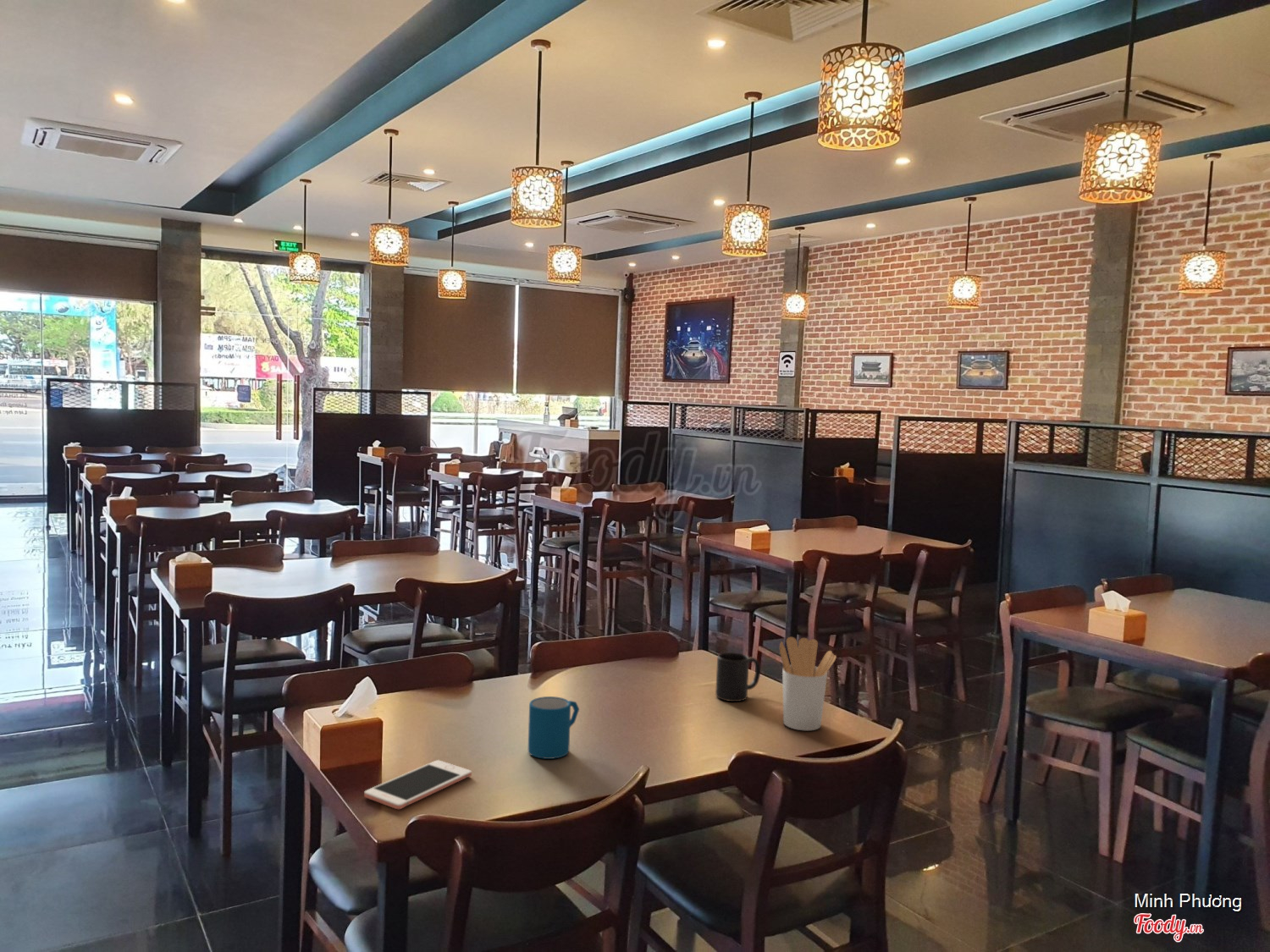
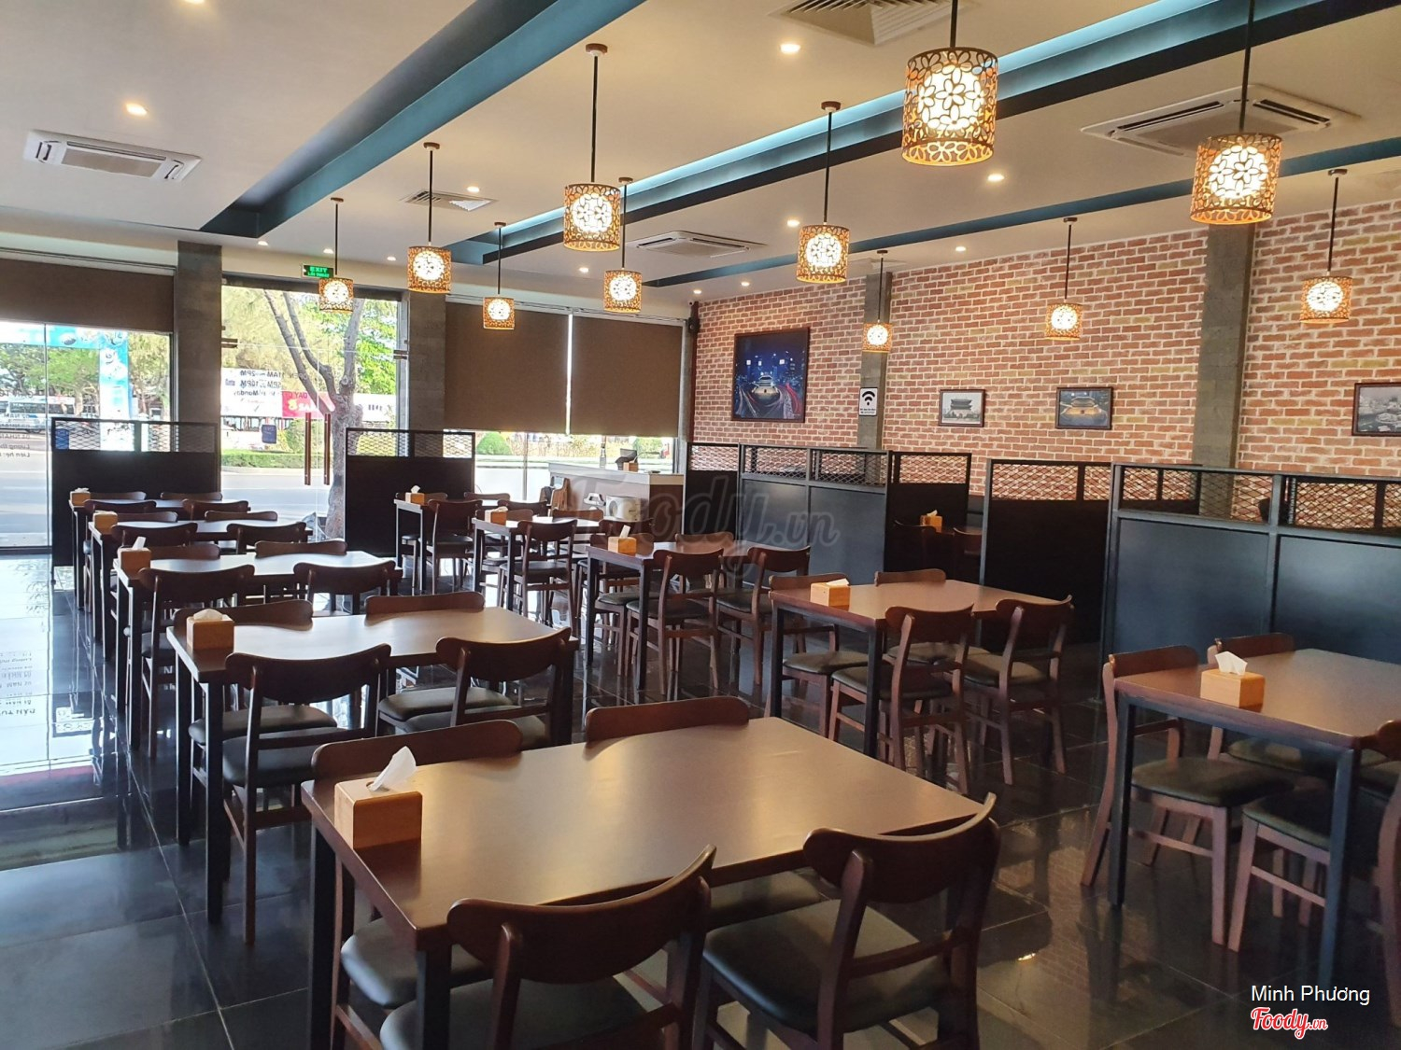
- cell phone (419, 783)
- mug (739, 675)
- mug (556, 724)
- utensil holder (802, 680)
